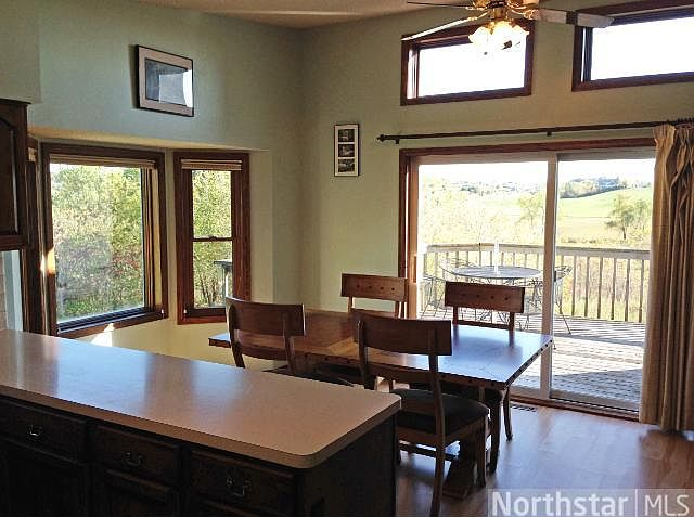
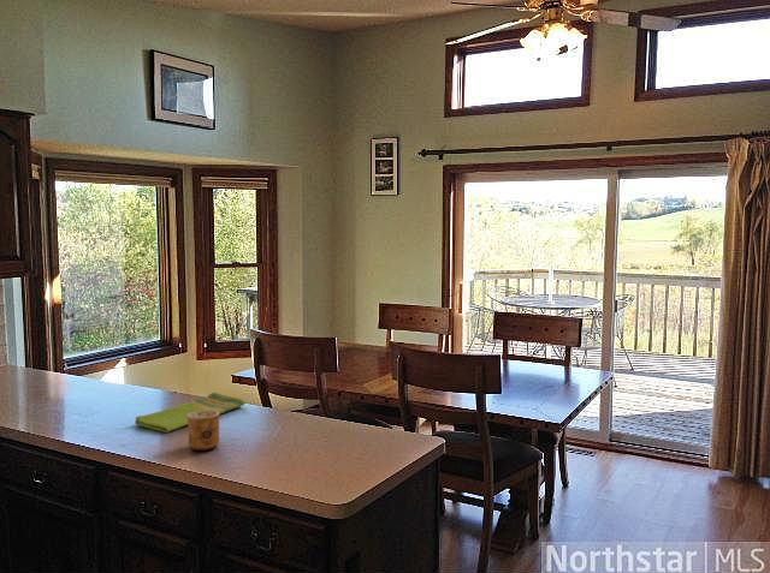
+ dish towel (192, 410)
+ cup (203, 429)
